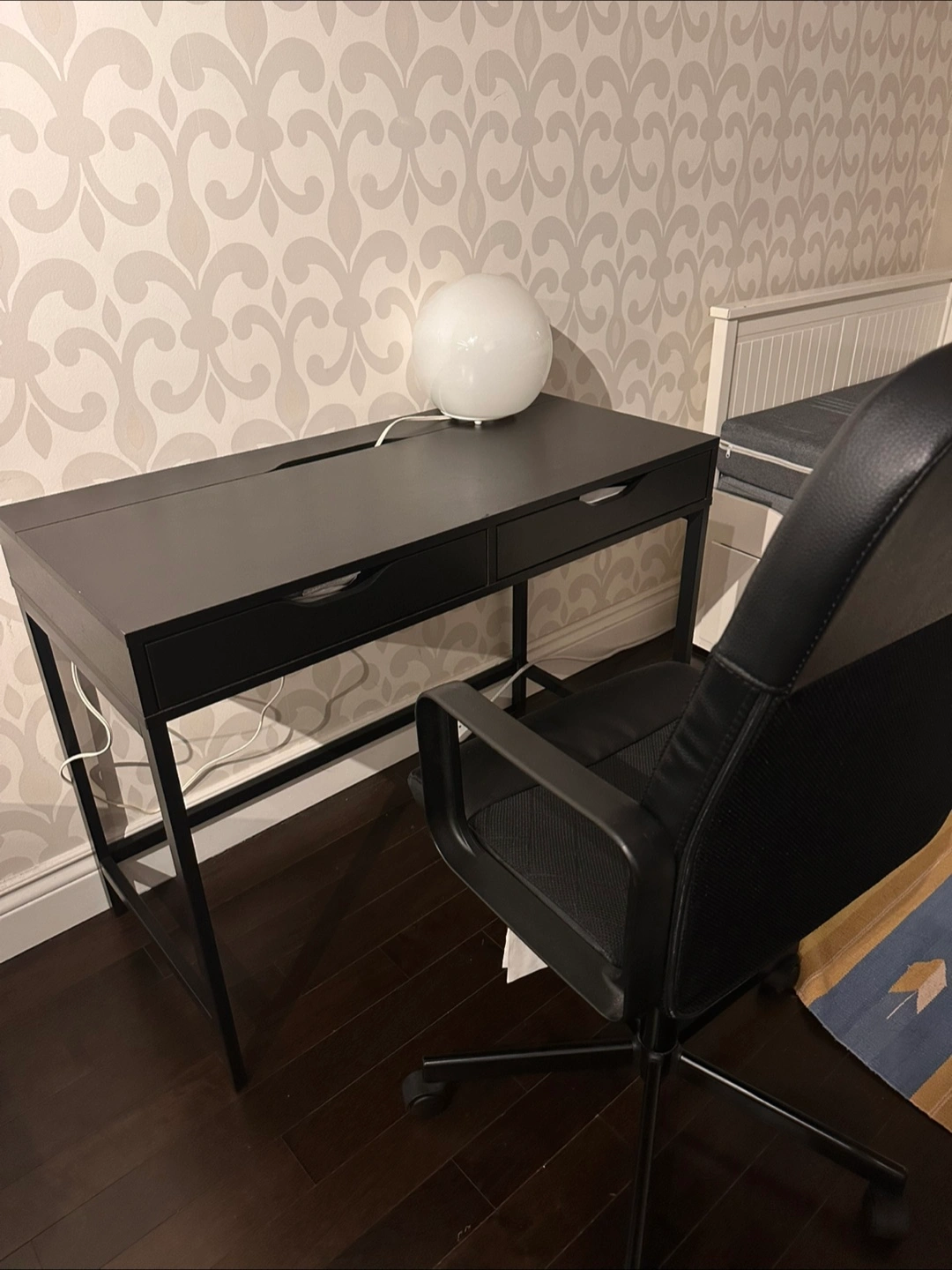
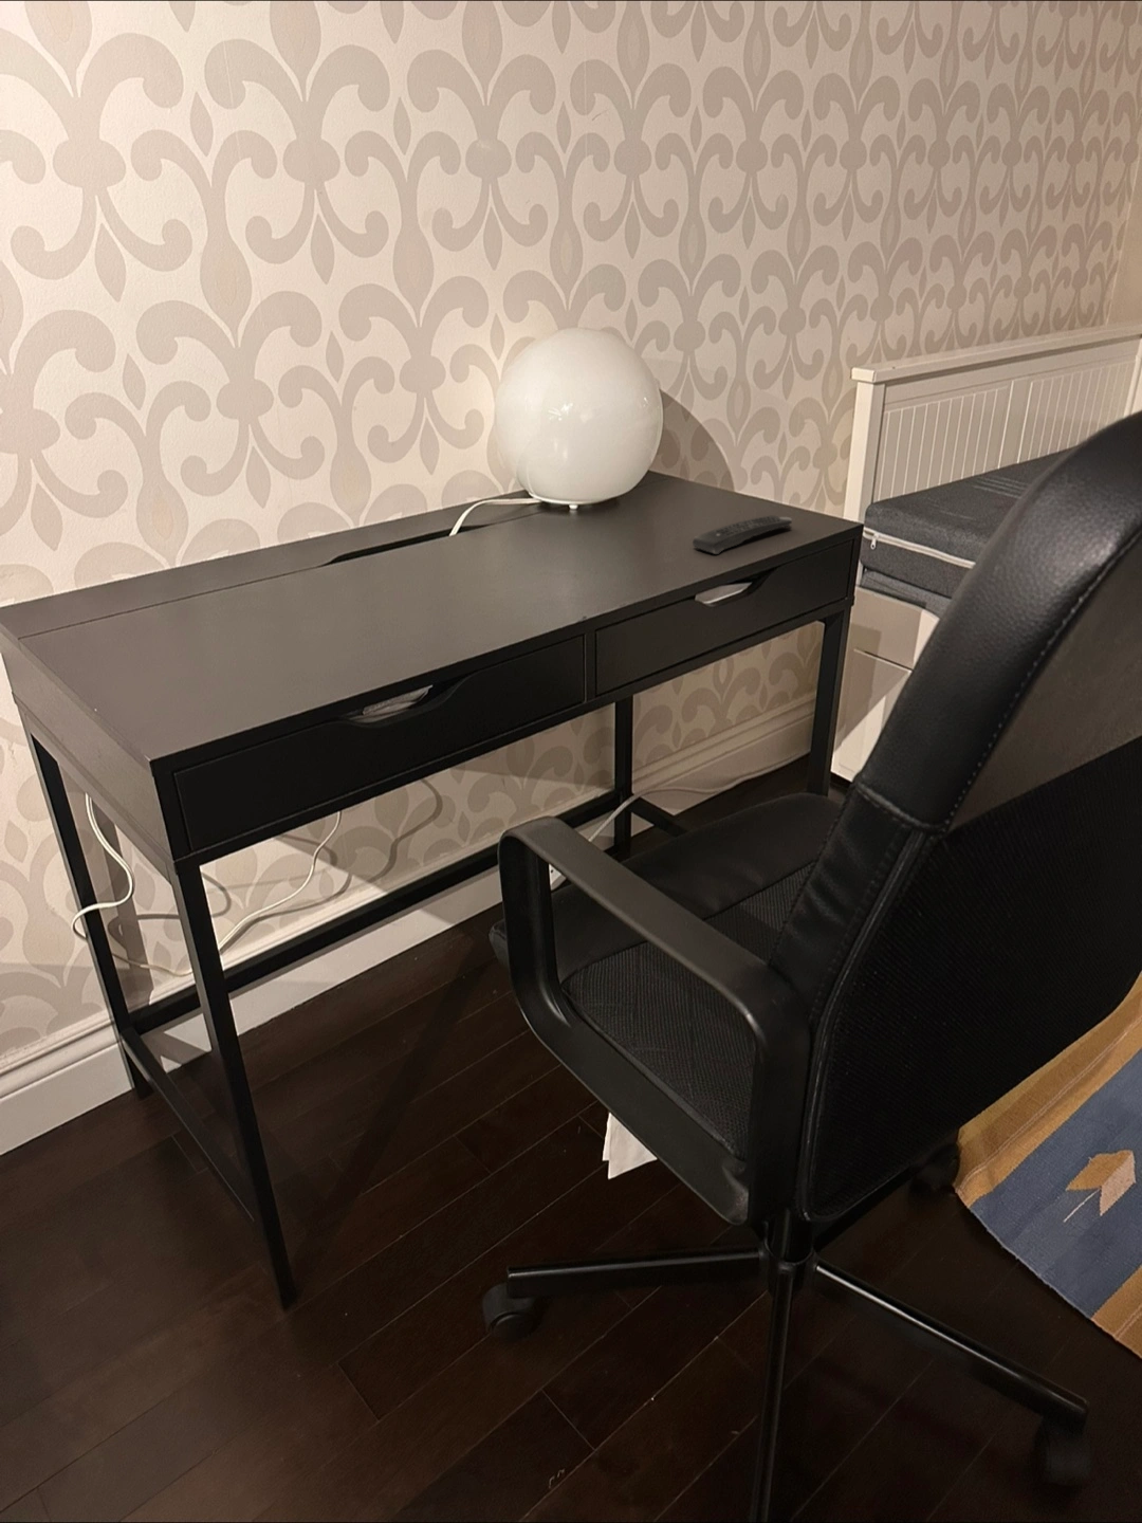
+ remote control (746, 530)
